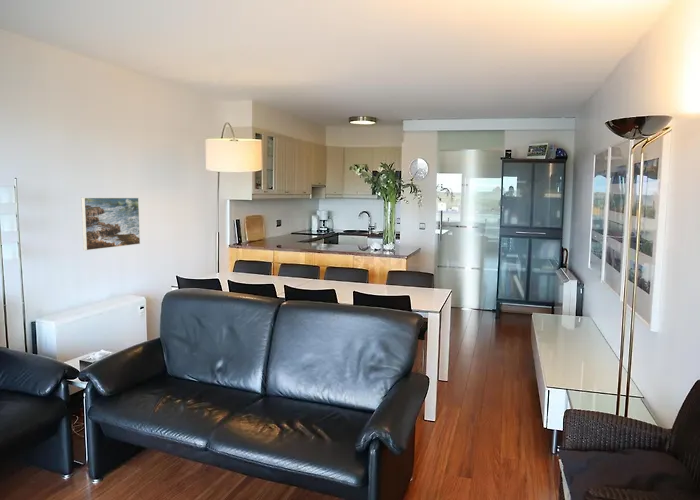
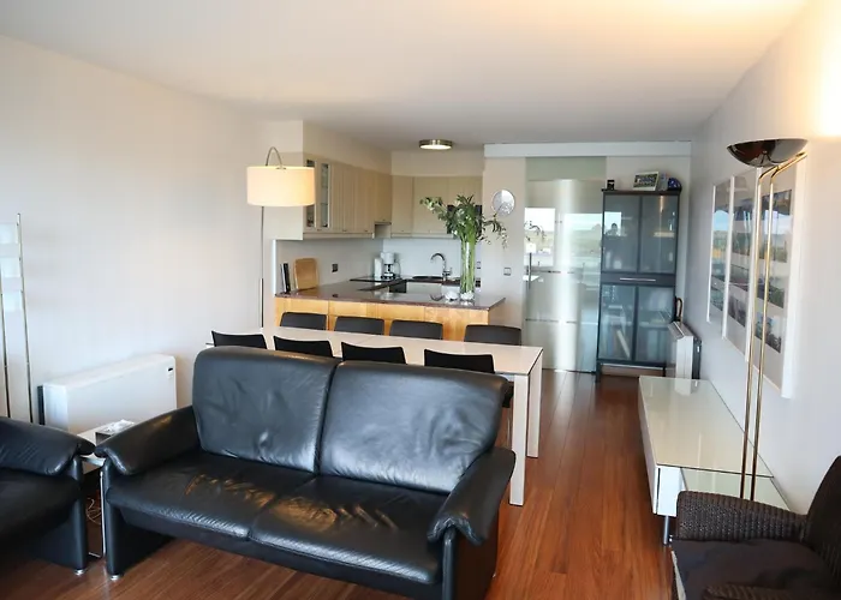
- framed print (112, 222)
